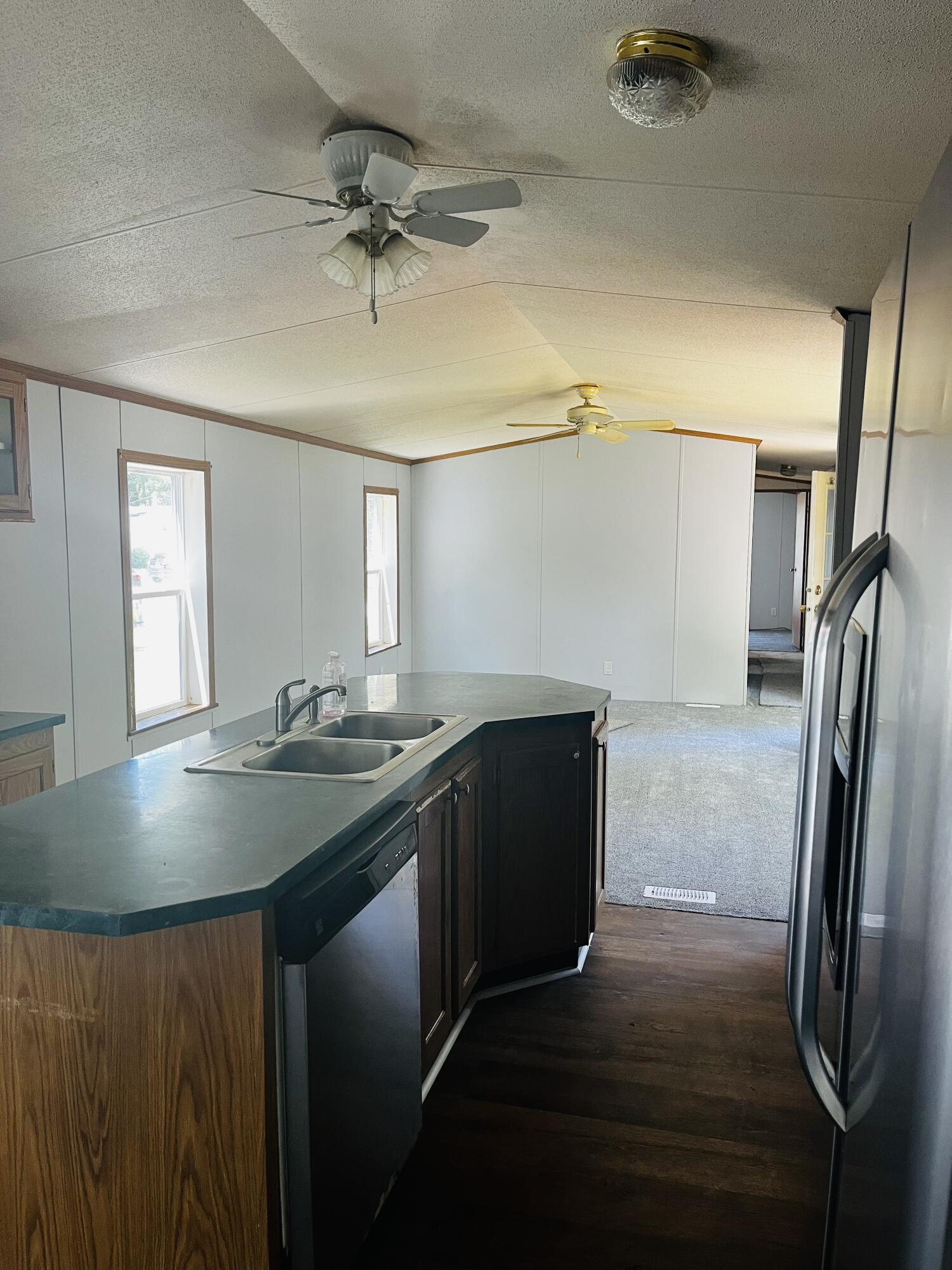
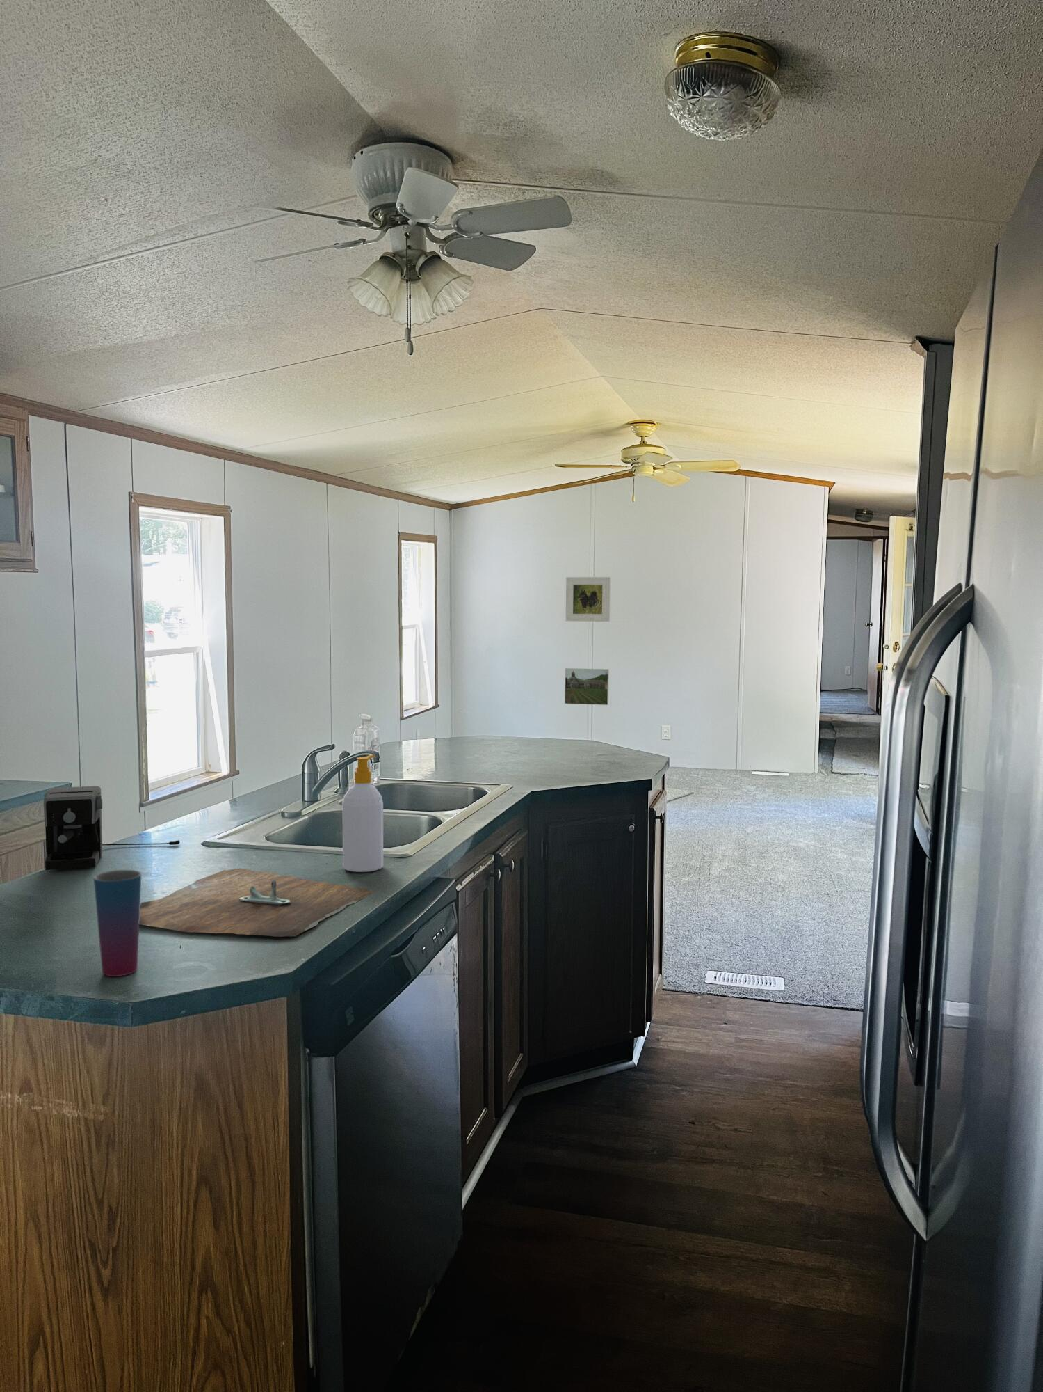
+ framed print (587, 600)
+ cup (118, 923)
+ soap bottle (364, 812)
+ coffee maker (101, 823)
+ cutting board (249, 891)
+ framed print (586, 686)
